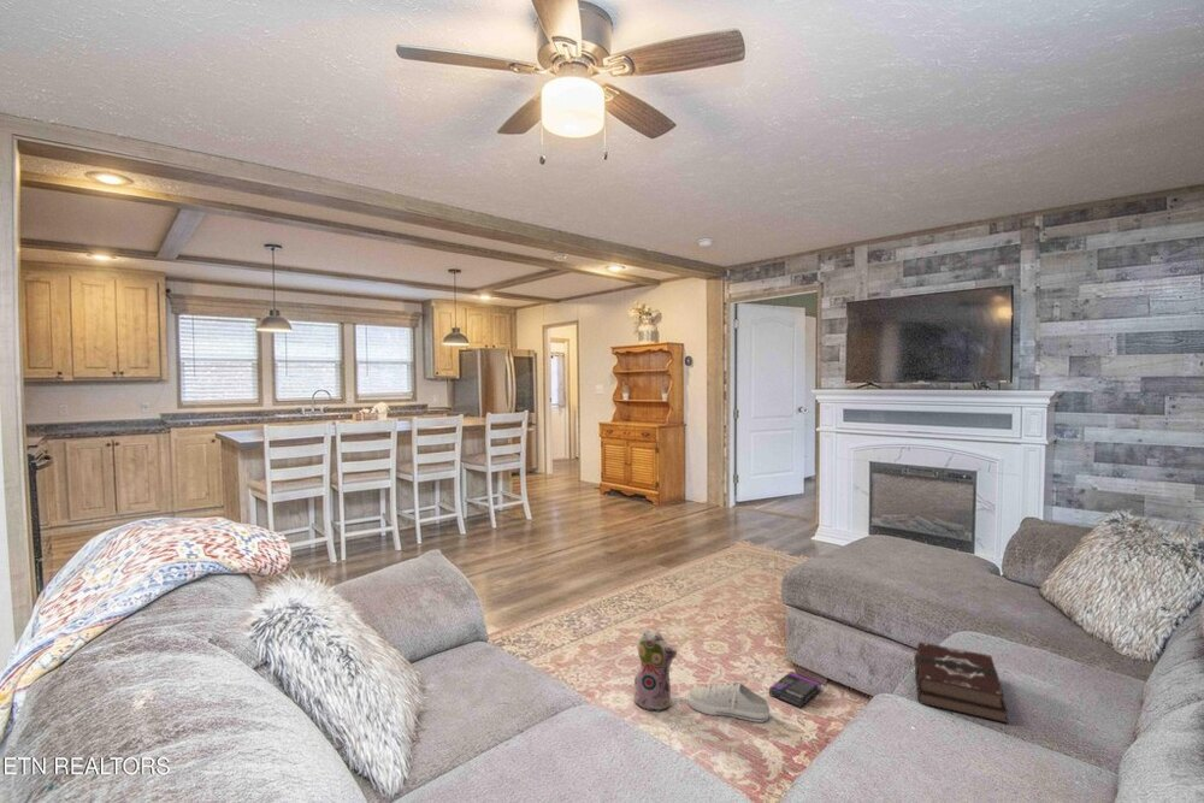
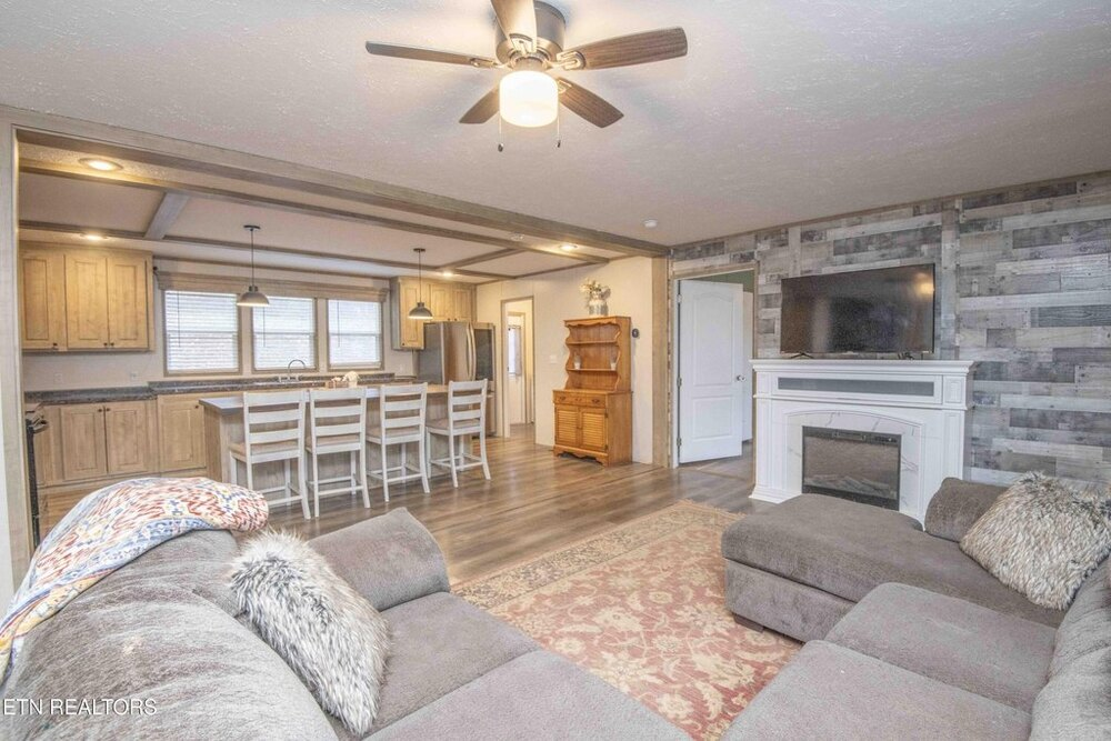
- box (795, 689)
- hardback book (956, 677)
- shoe (727, 696)
- plush toy (654, 666)
